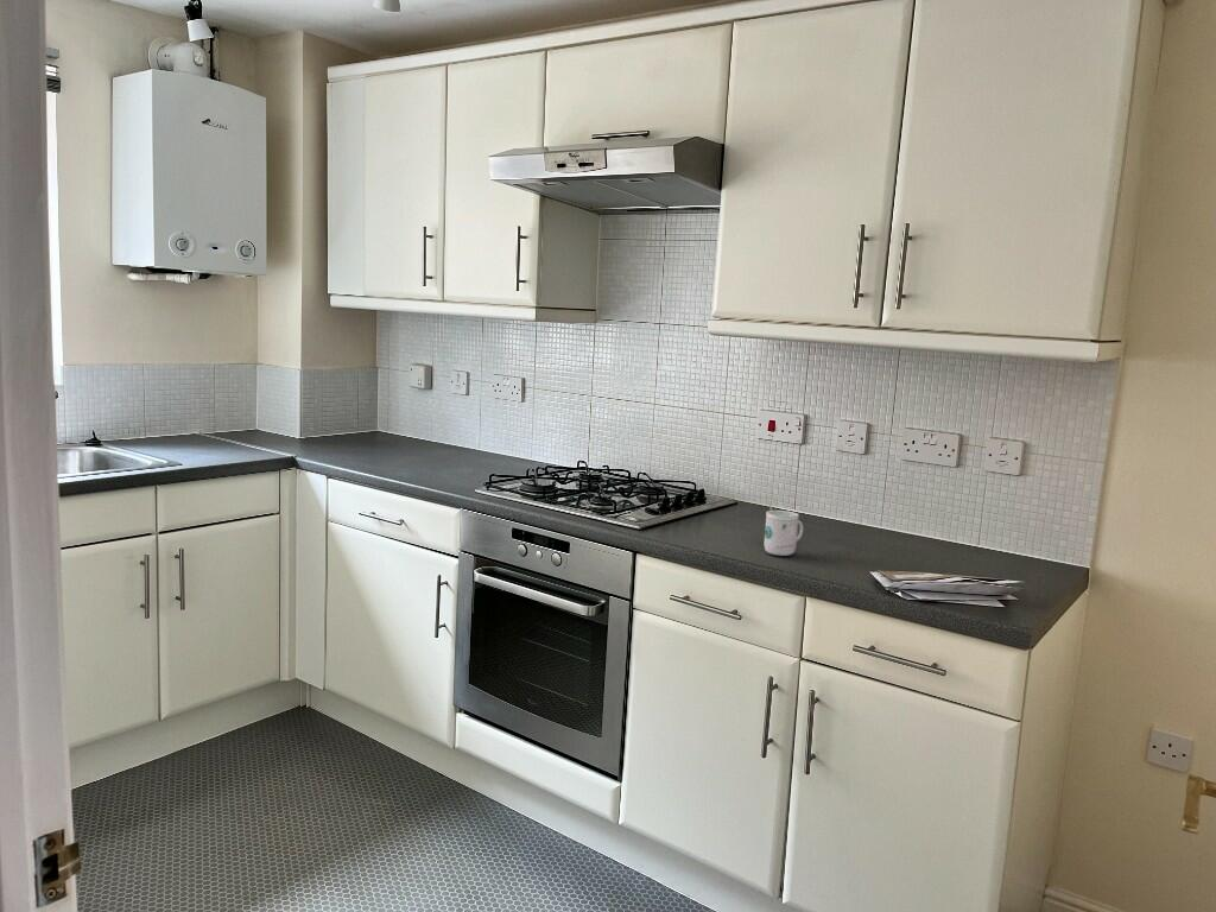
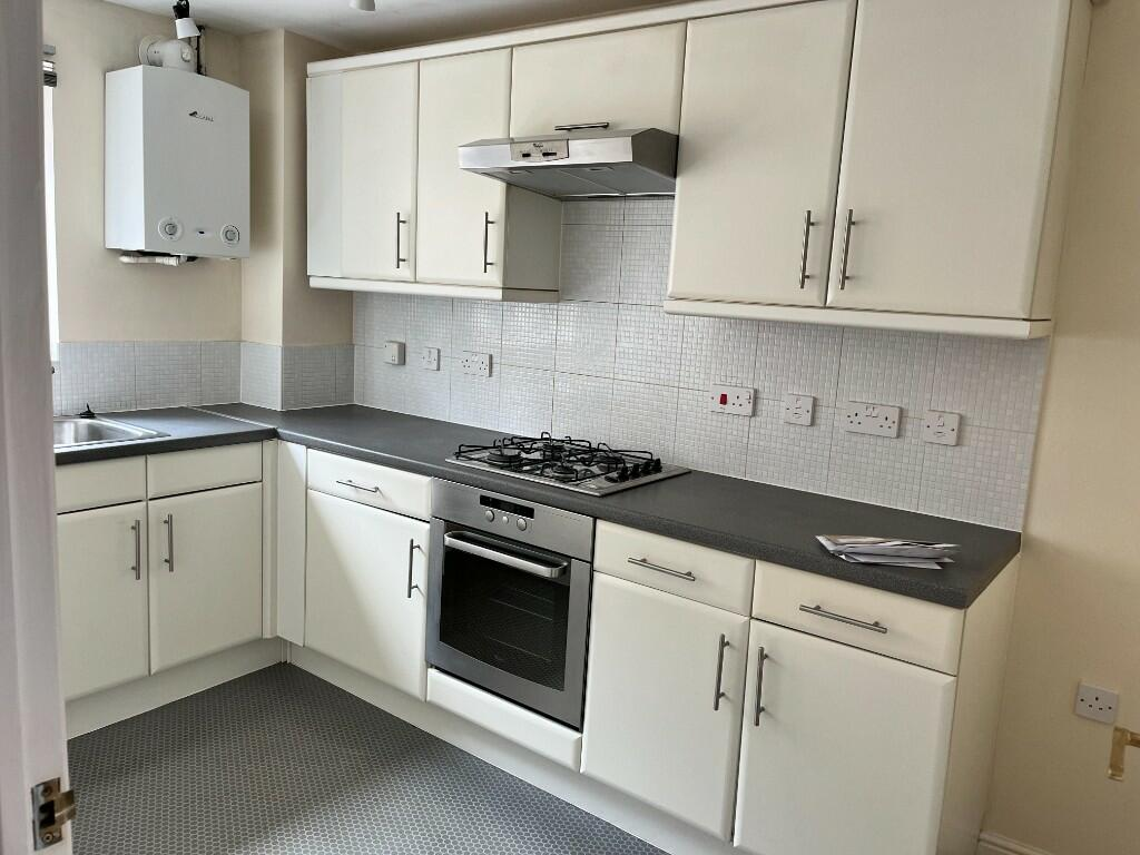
- mug (785, 527)
